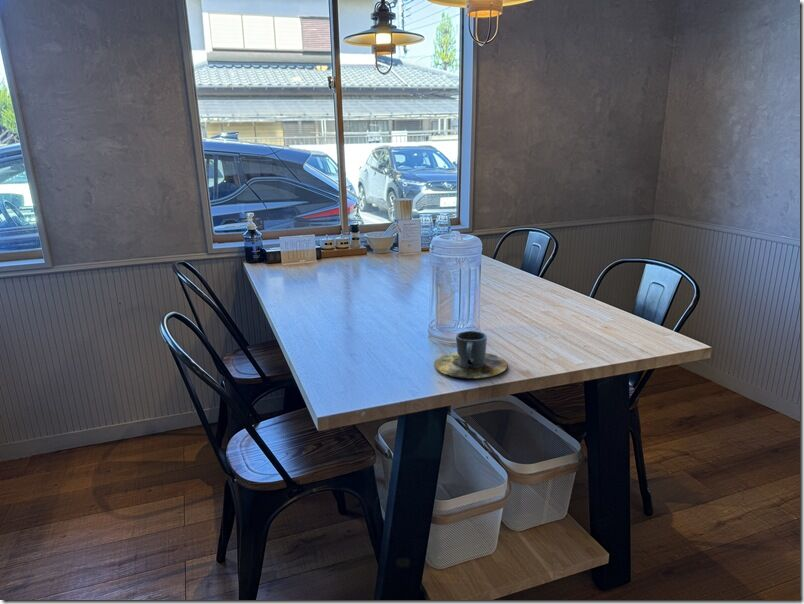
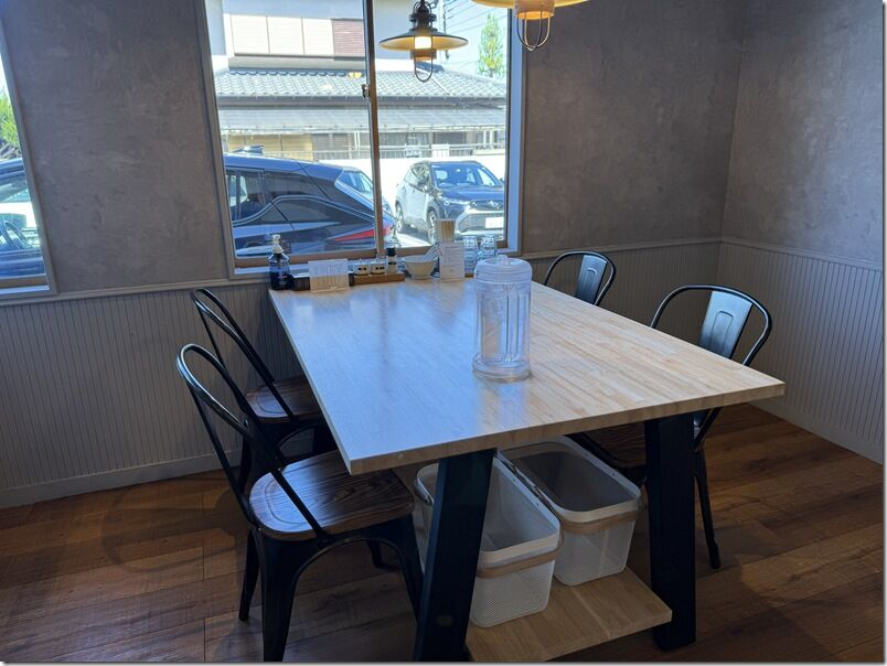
- cup (470, 350)
